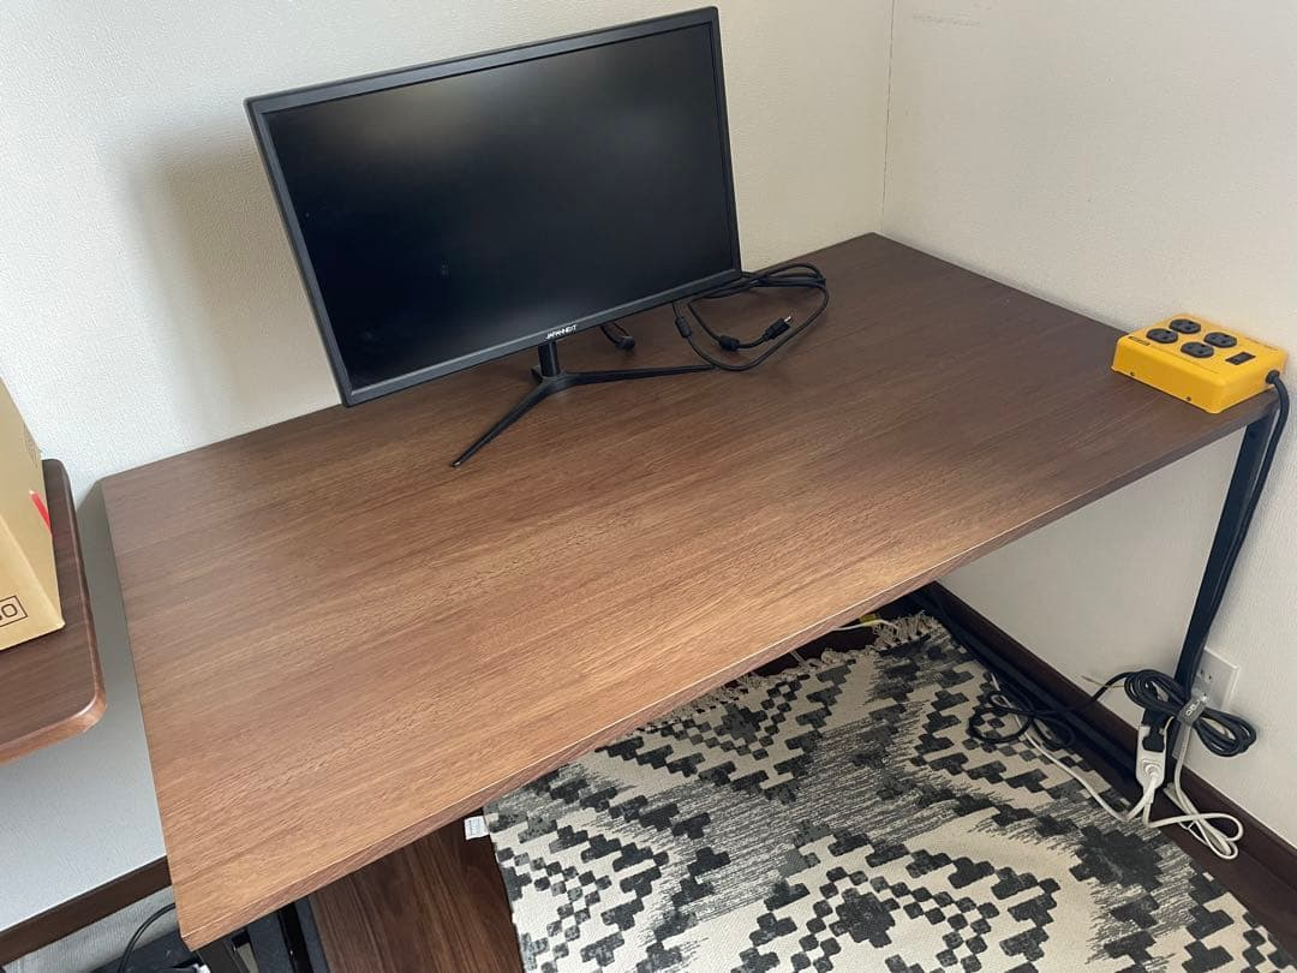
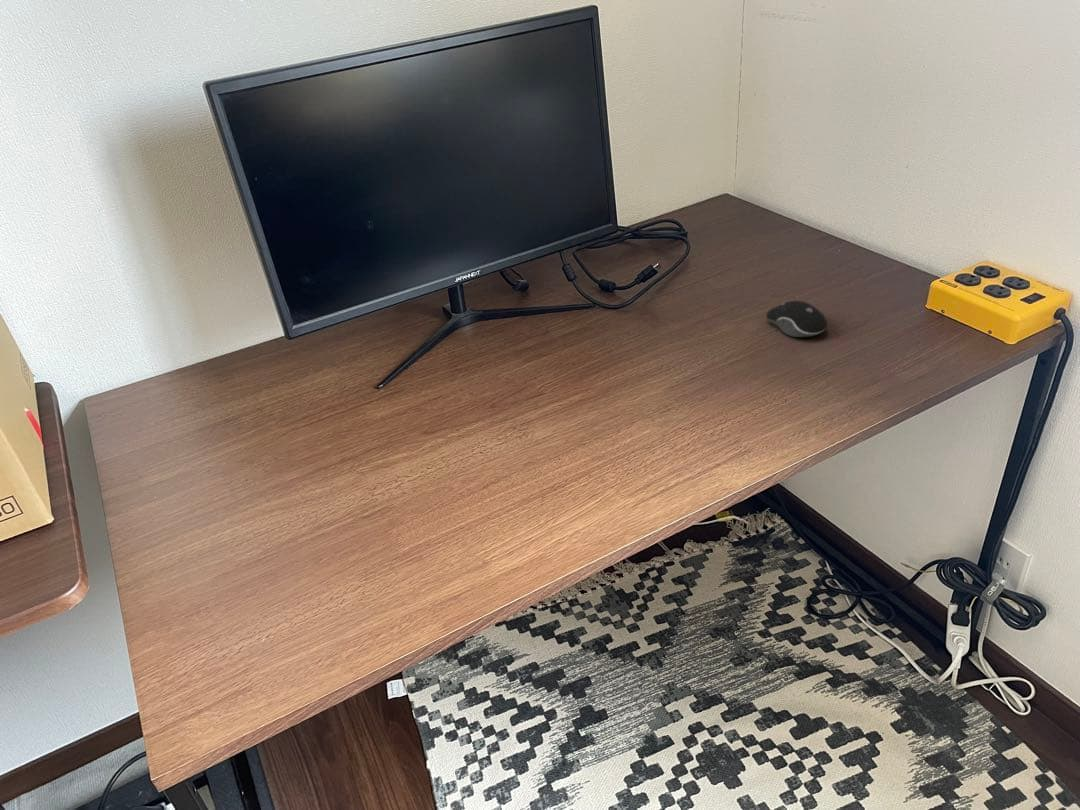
+ computer mouse (798, 315)
